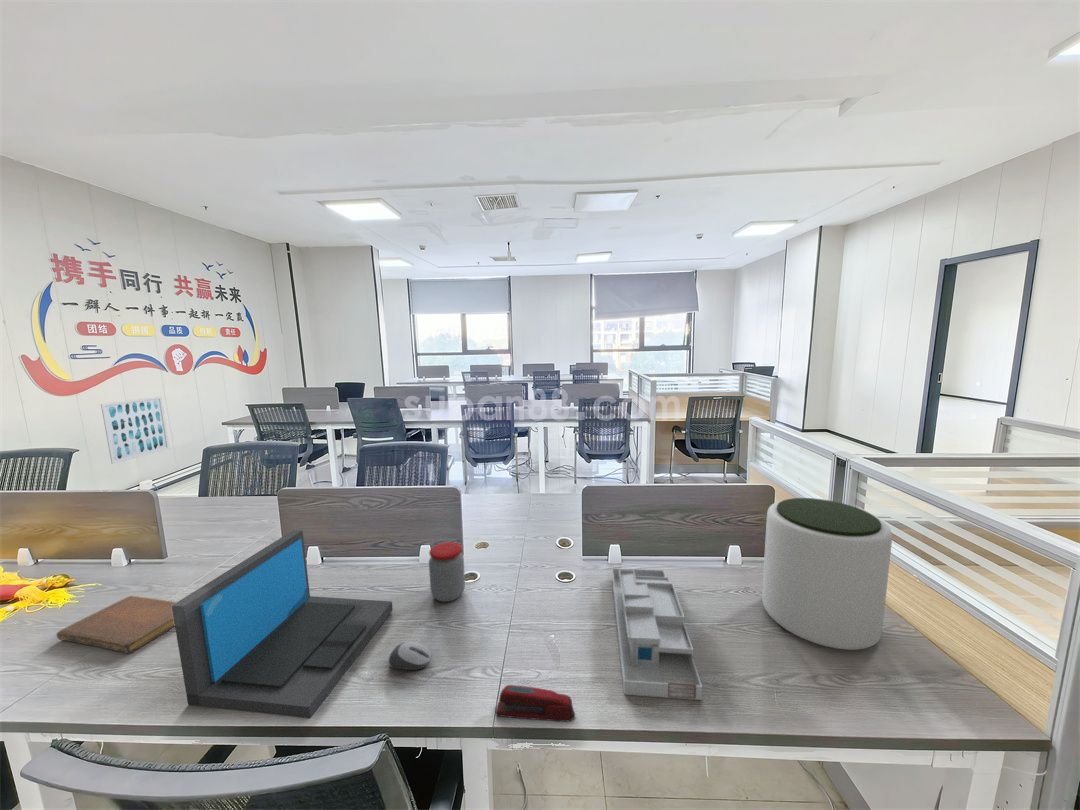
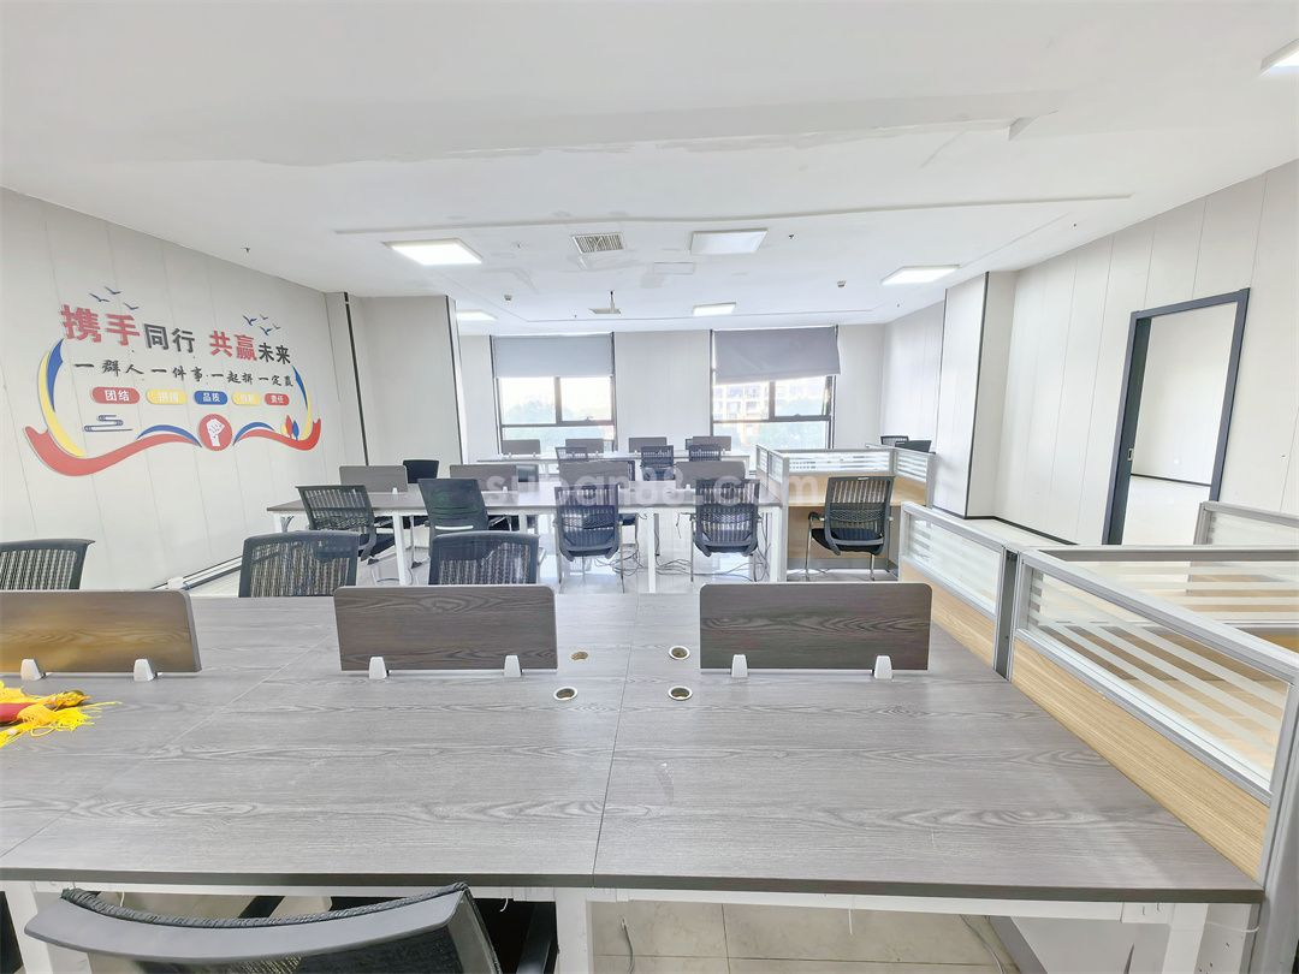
- wall art (137, 428)
- laptop (300, 608)
- notebook (129, 621)
- stapler (535, 700)
- jar (447, 571)
- plant pot (821, 567)
- desk organizer (647, 611)
- computer mouse (409, 654)
